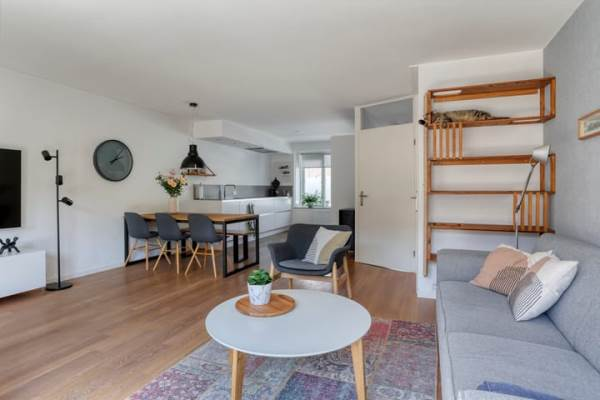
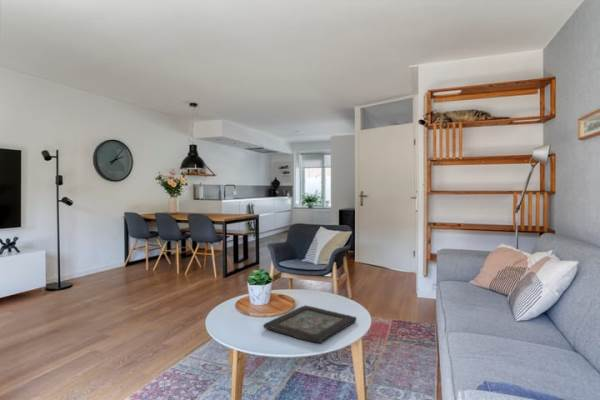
+ decorative tray (311, 322)
